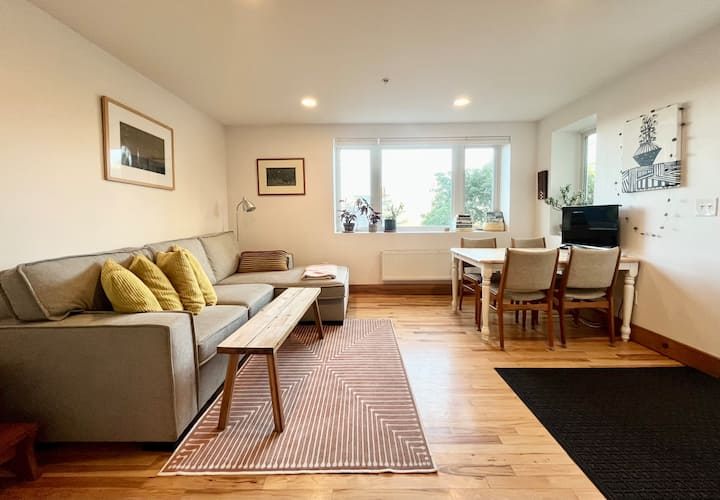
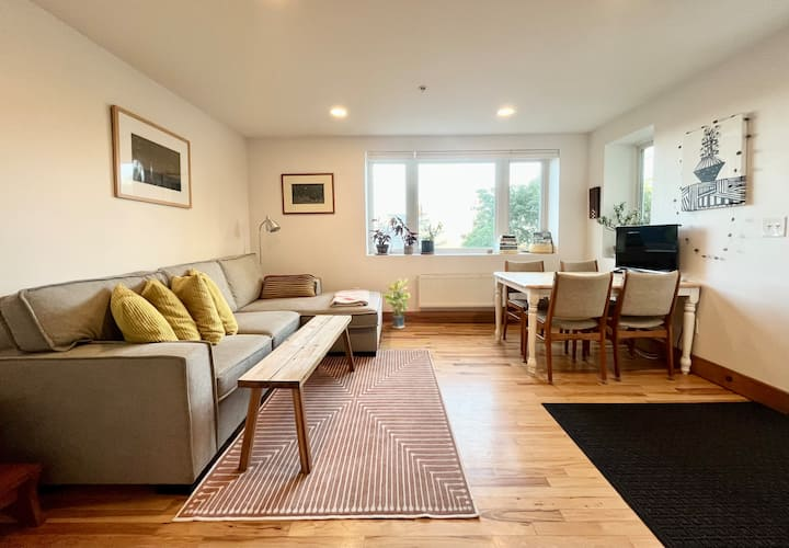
+ potted plant (397, 302)
